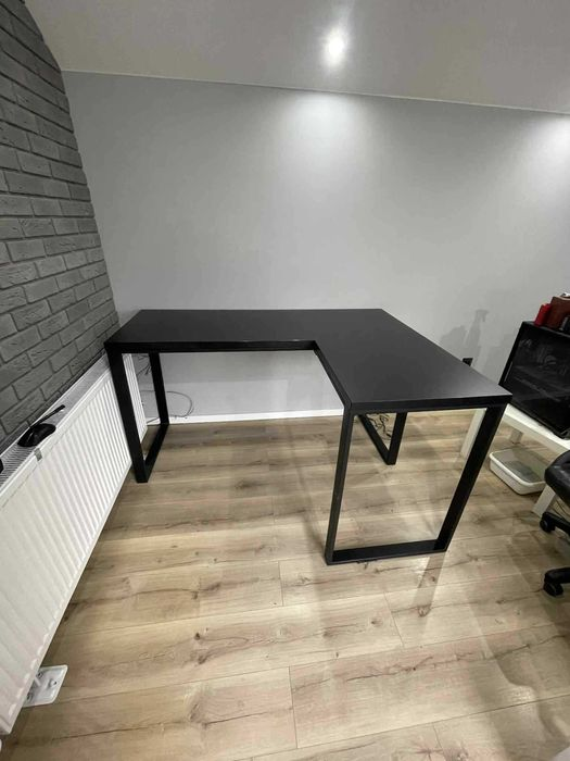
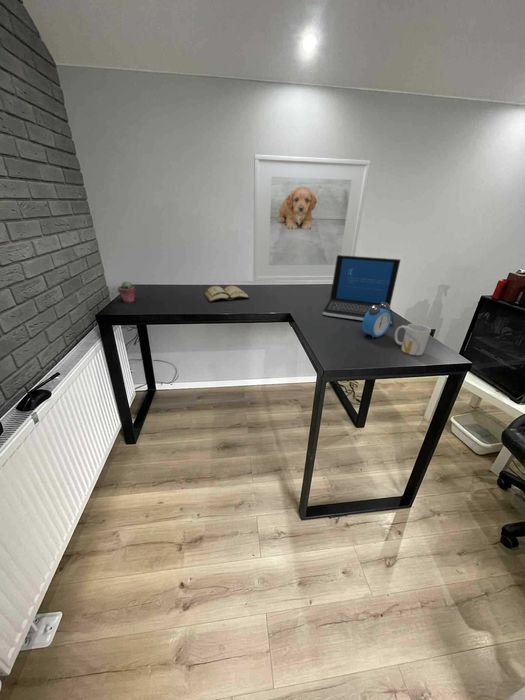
+ diary (226, 292)
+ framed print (308, 224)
+ mug (410, 338)
+ alarm clock (376, 320)
+ laptop (361, 286)
+ potted succulent (127, 291)
